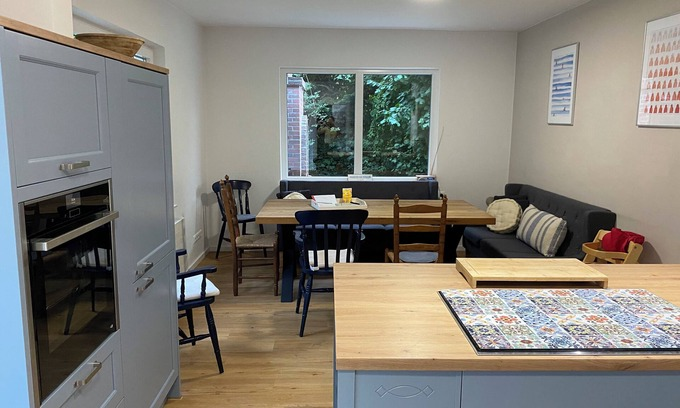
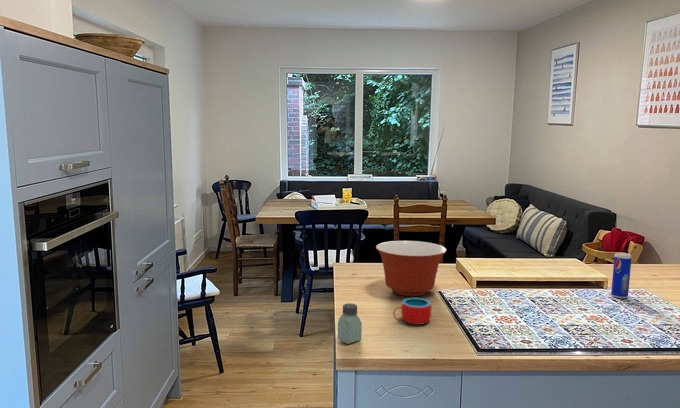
+ beverage can (621, 275)
+ saltshaker (349, 322)
+ mixing bowl (410, 269)
+ mug (411, 311)
